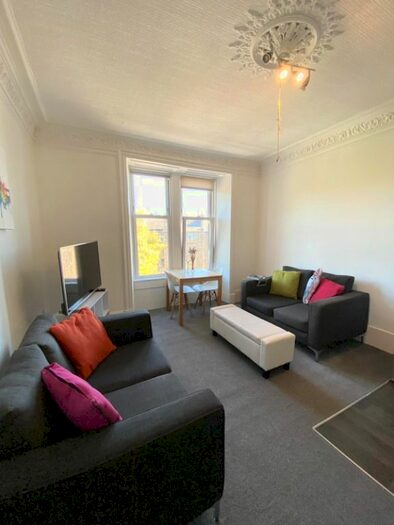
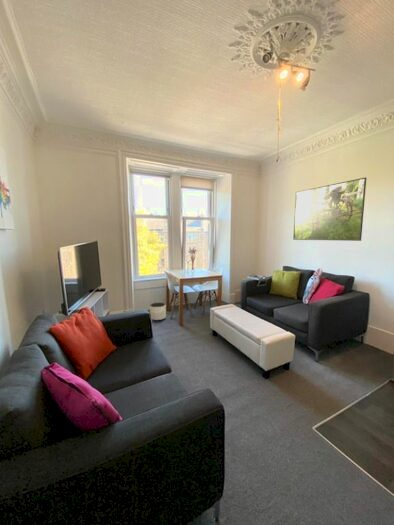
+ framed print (324, 213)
+ planter (157, 311)
